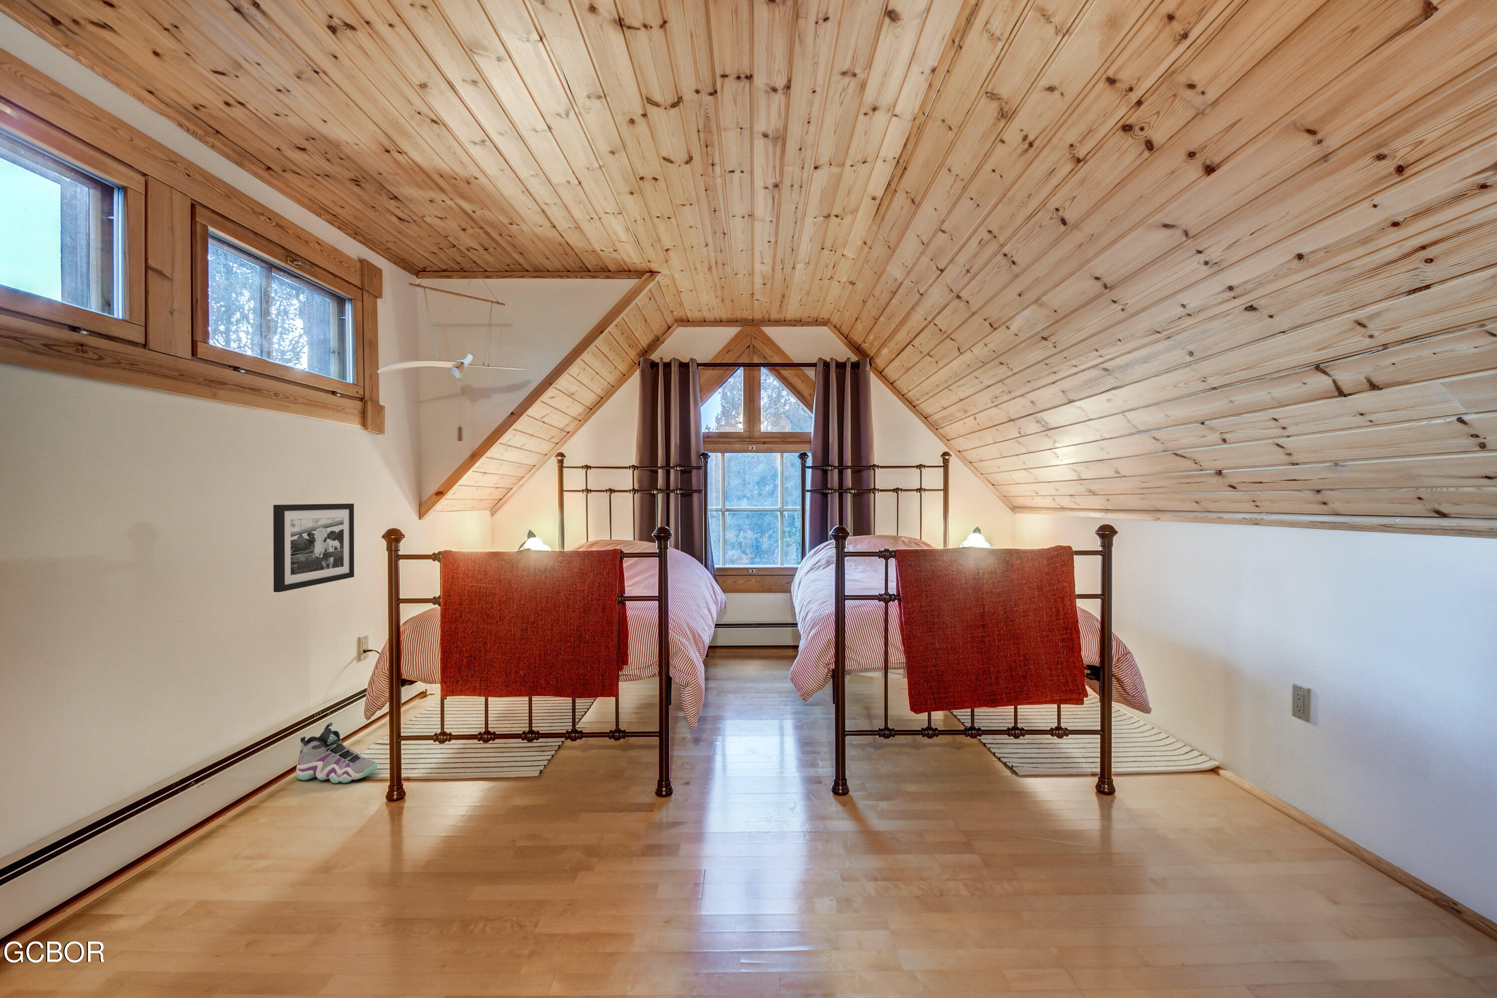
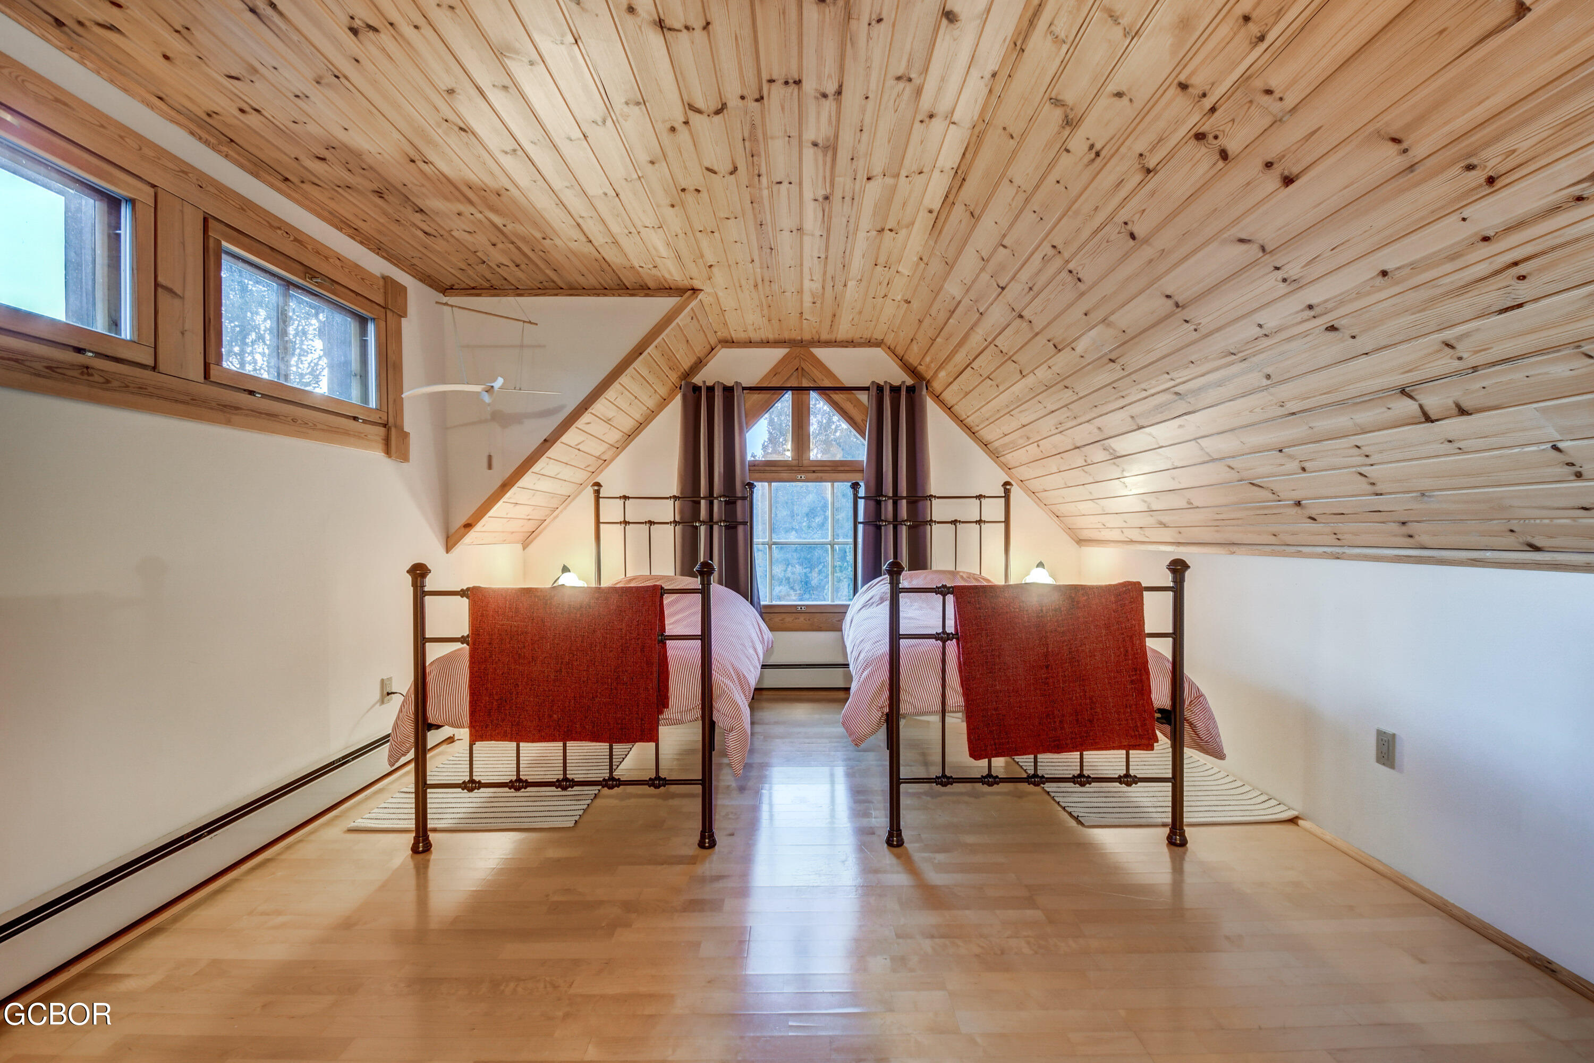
- picture frame (316, 544)
- sneaker (335, 750)
